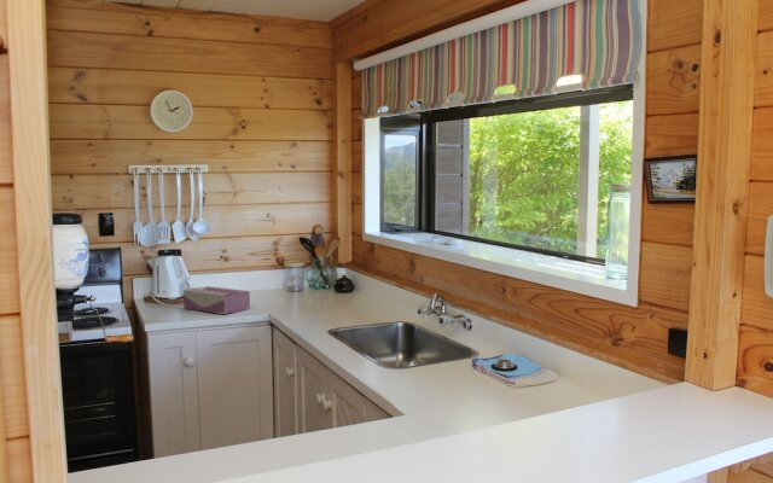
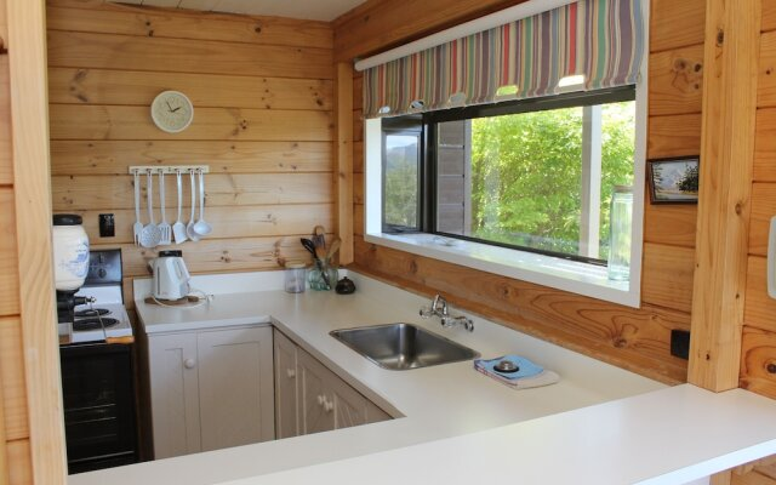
- tissue box (216, 298)
